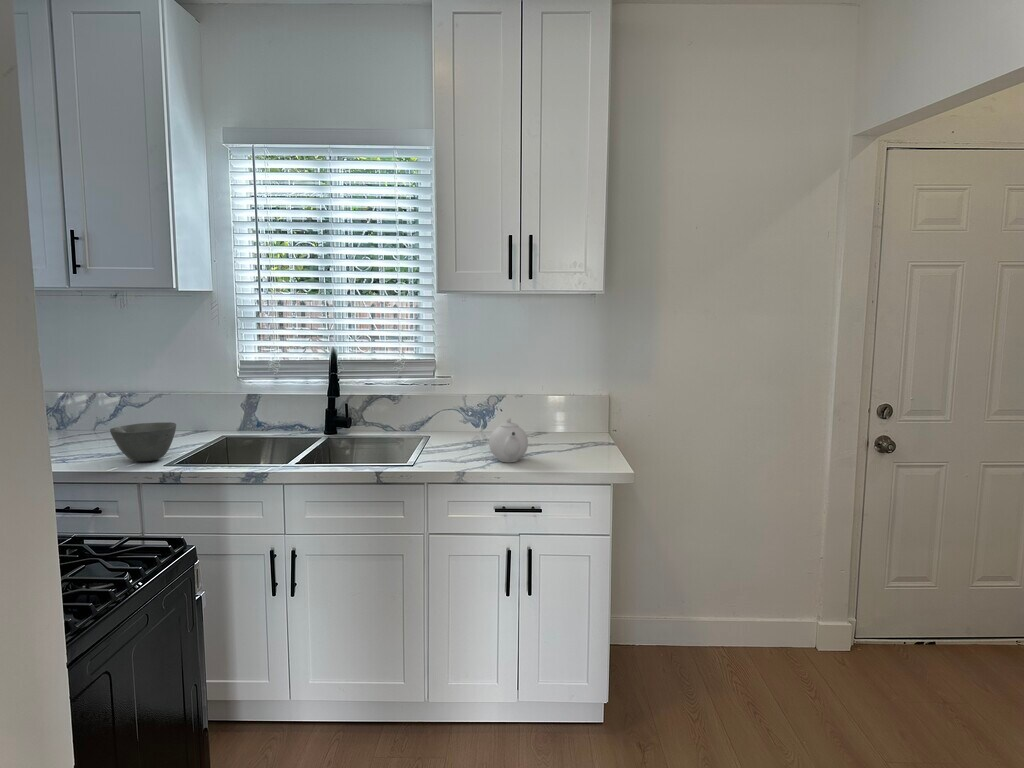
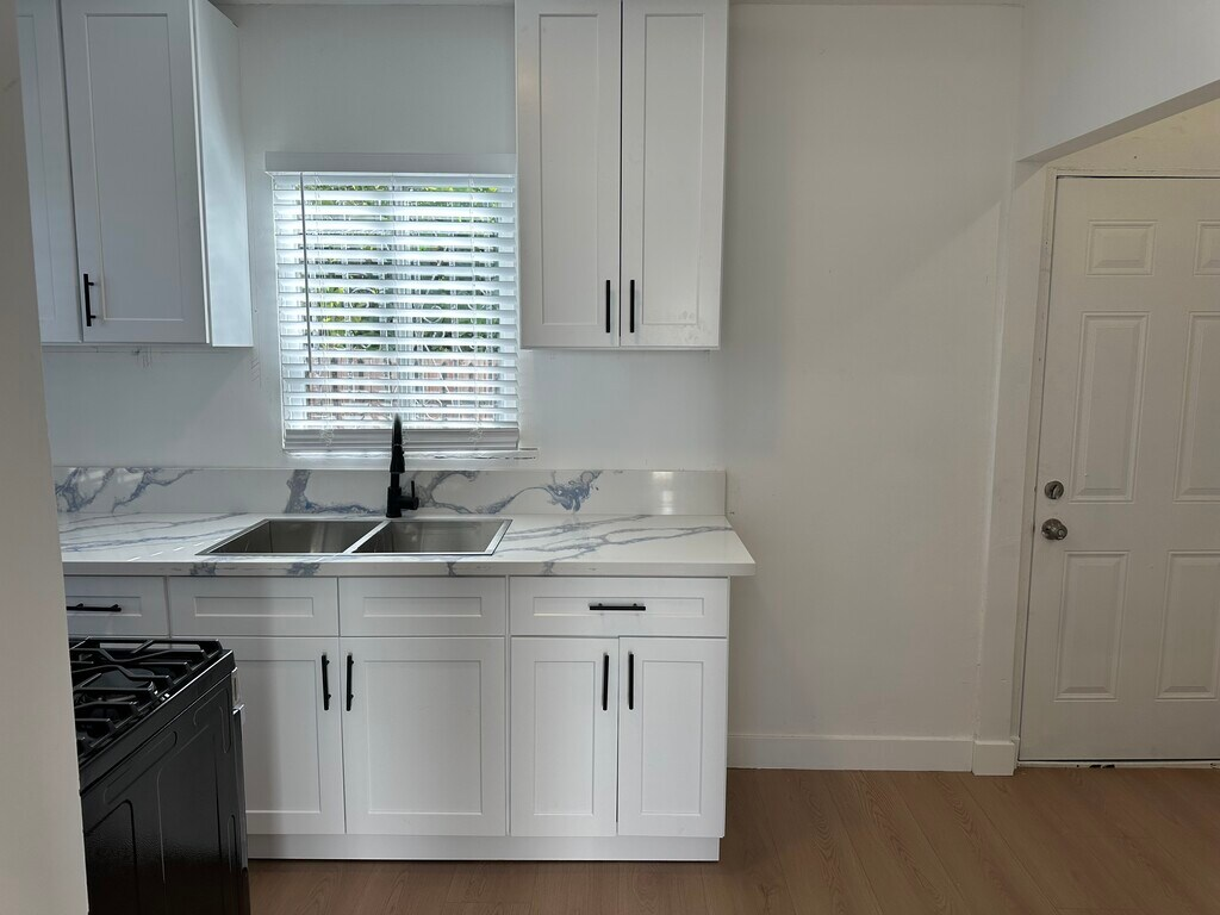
- teapot (508, 438)
- bowl (144, 443)
